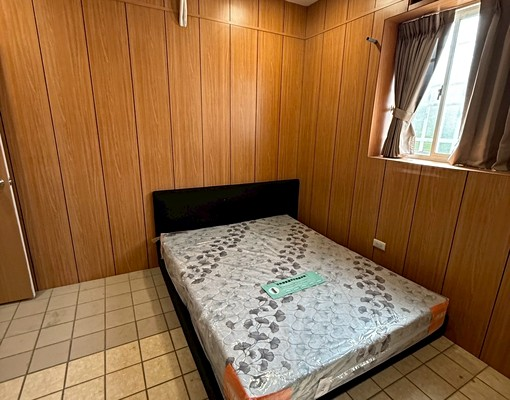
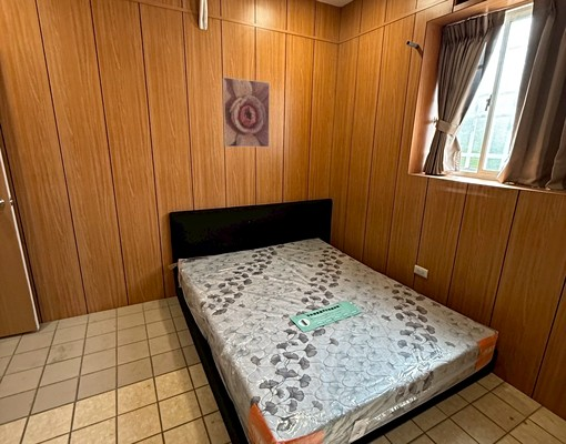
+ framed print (246, 114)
